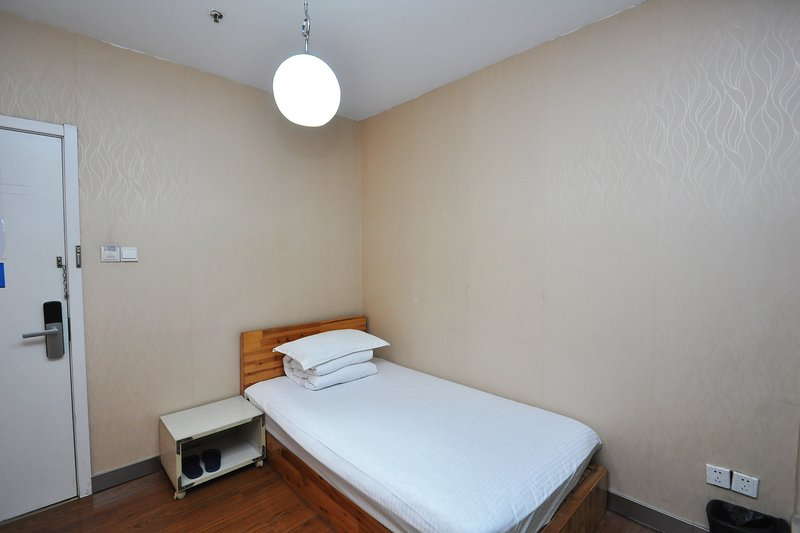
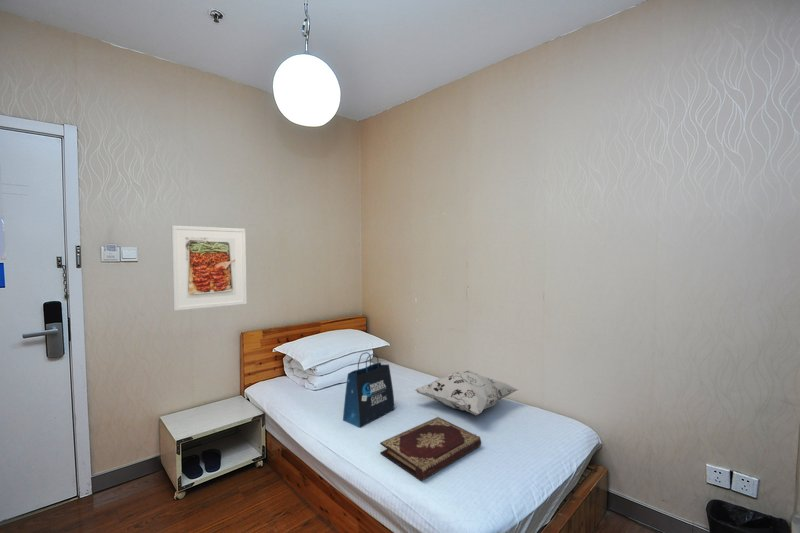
+ decorative pillow (466, 390)
+ book (431, 445)
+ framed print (211, 267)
+ tote bag (369, 384)
